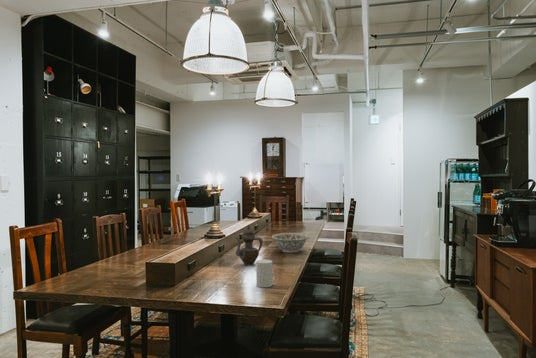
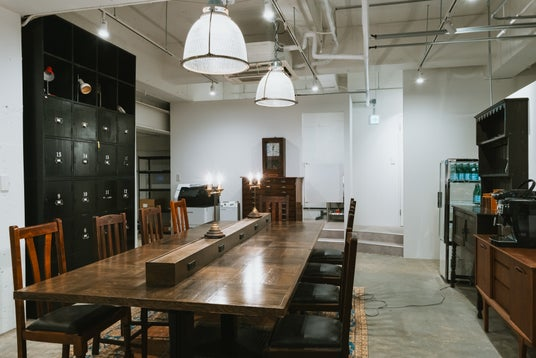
- cup (264, 273)
- decorative bowl (290, 243)
- teapot (249, 244)
